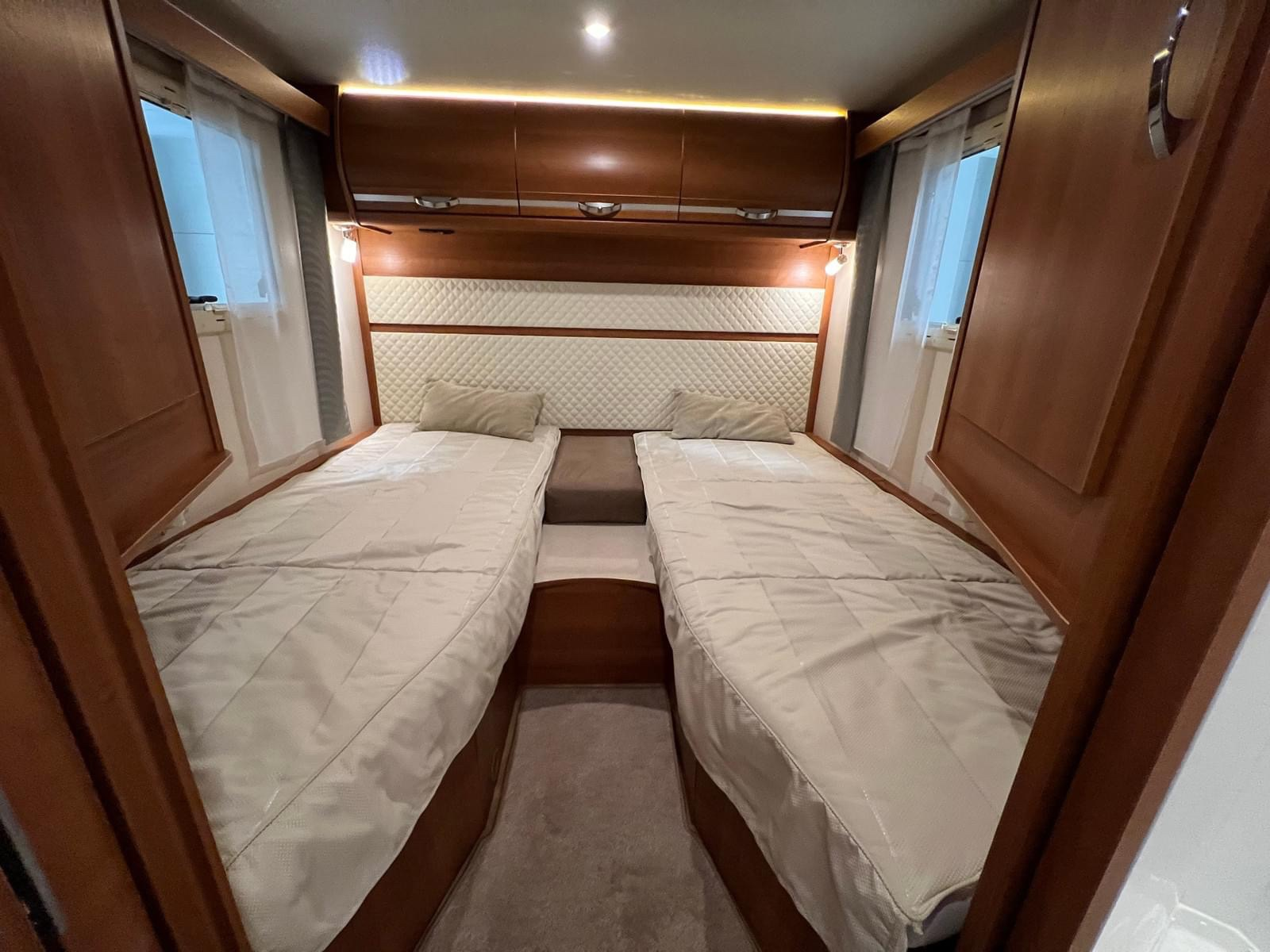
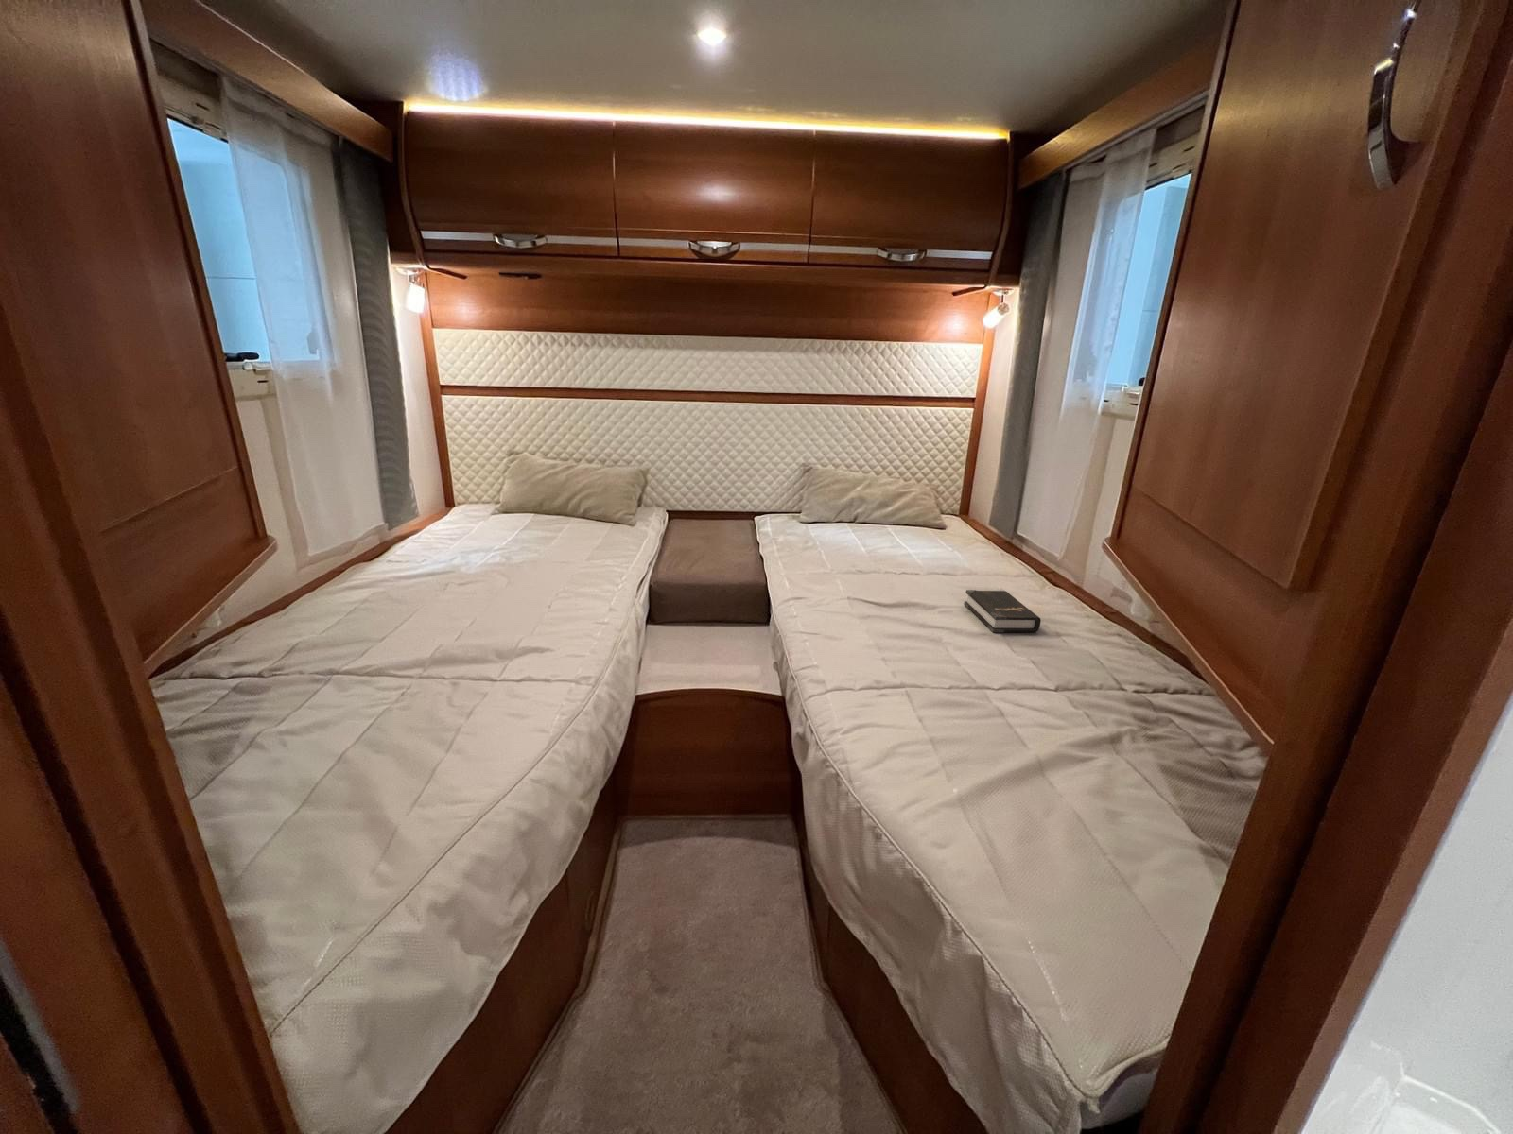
+ hardback book (1001, 610)
